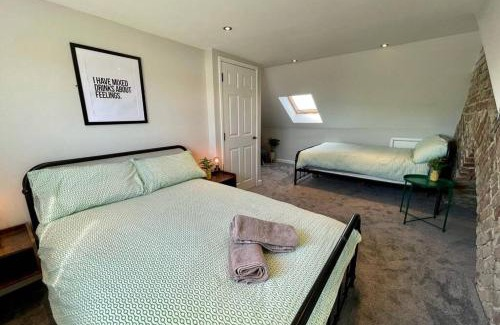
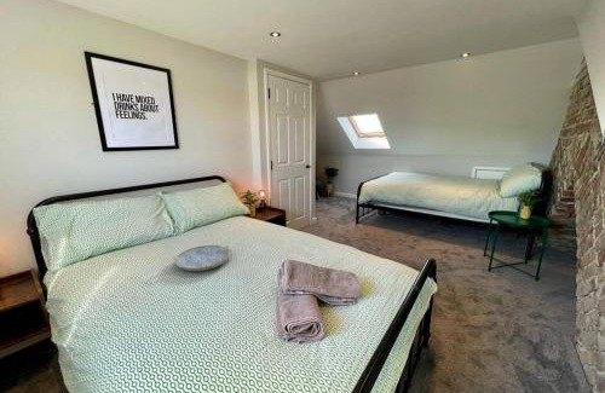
+ serving tray (203, 256)
